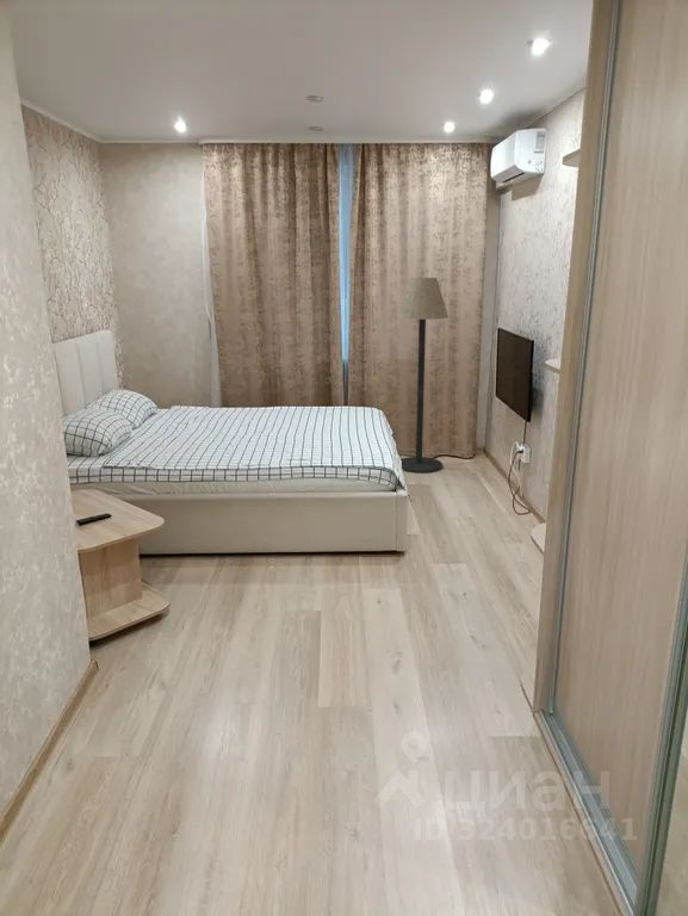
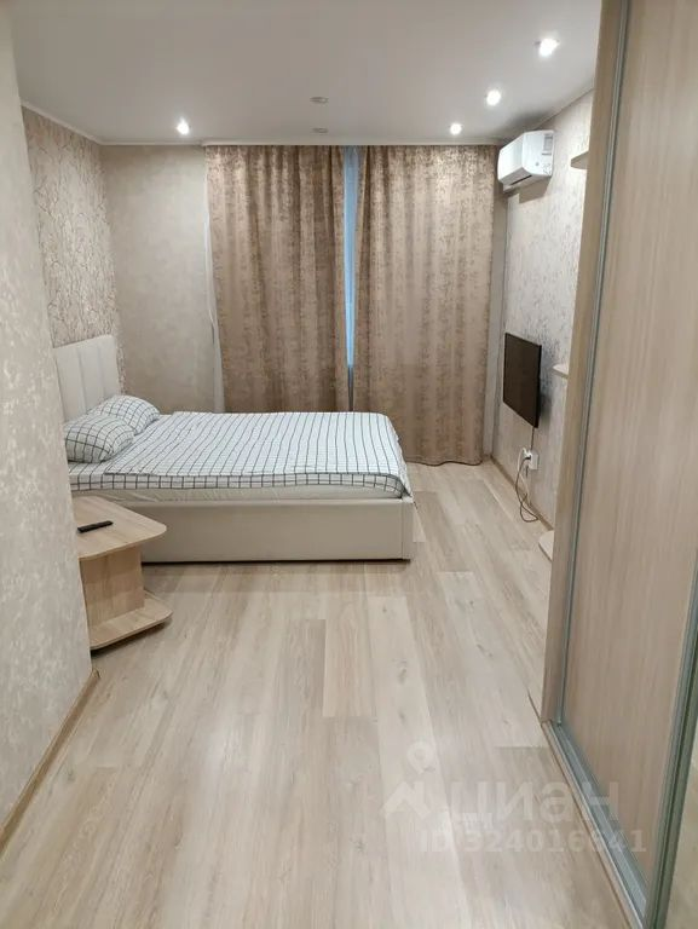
- floor lamp (421, 375)
